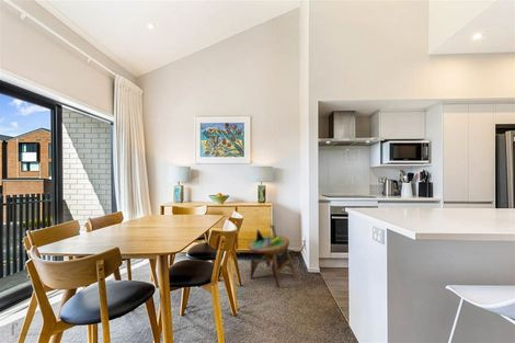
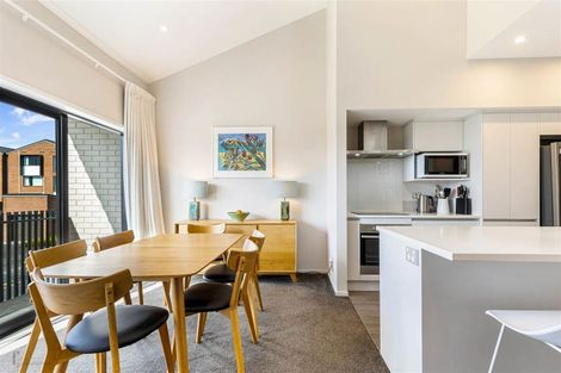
- side table (272, 251)
